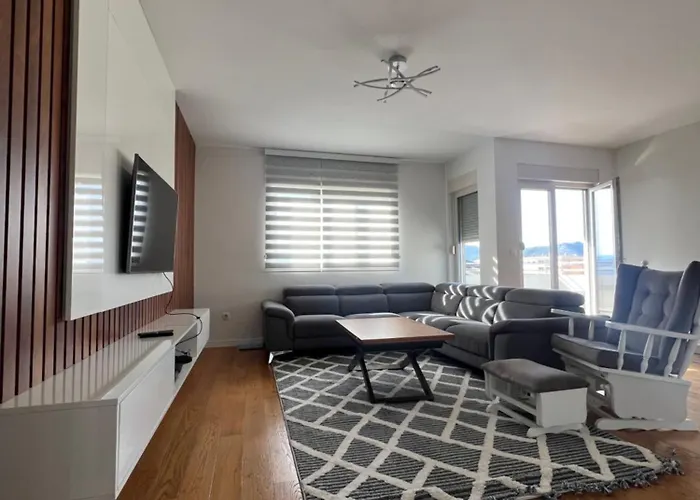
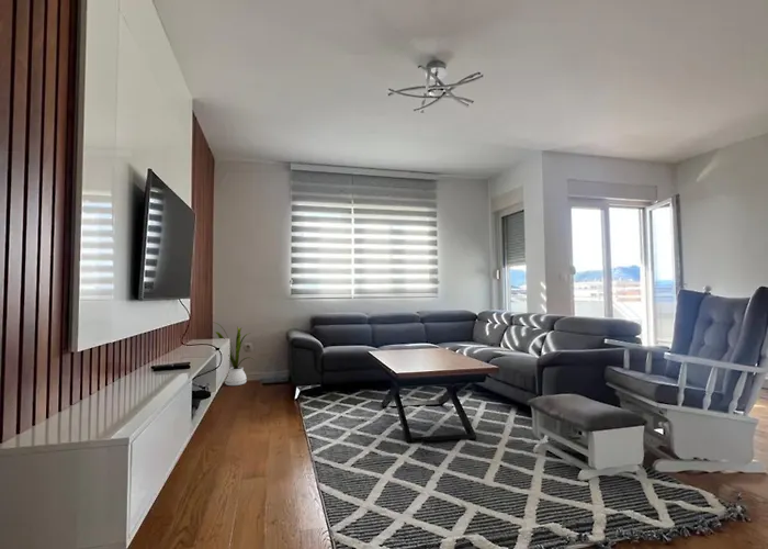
+ house plant (233, 351)
